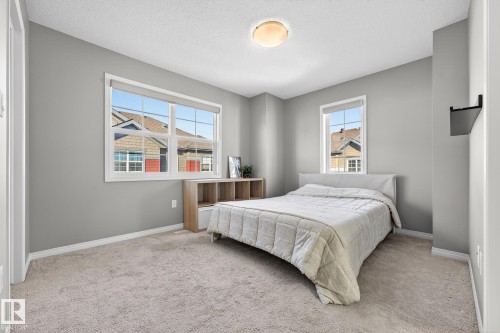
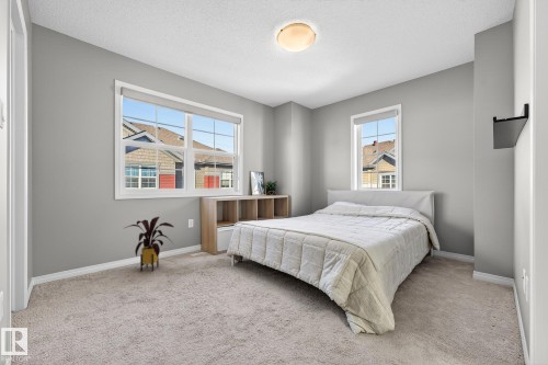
+ house plant (147, 243)
